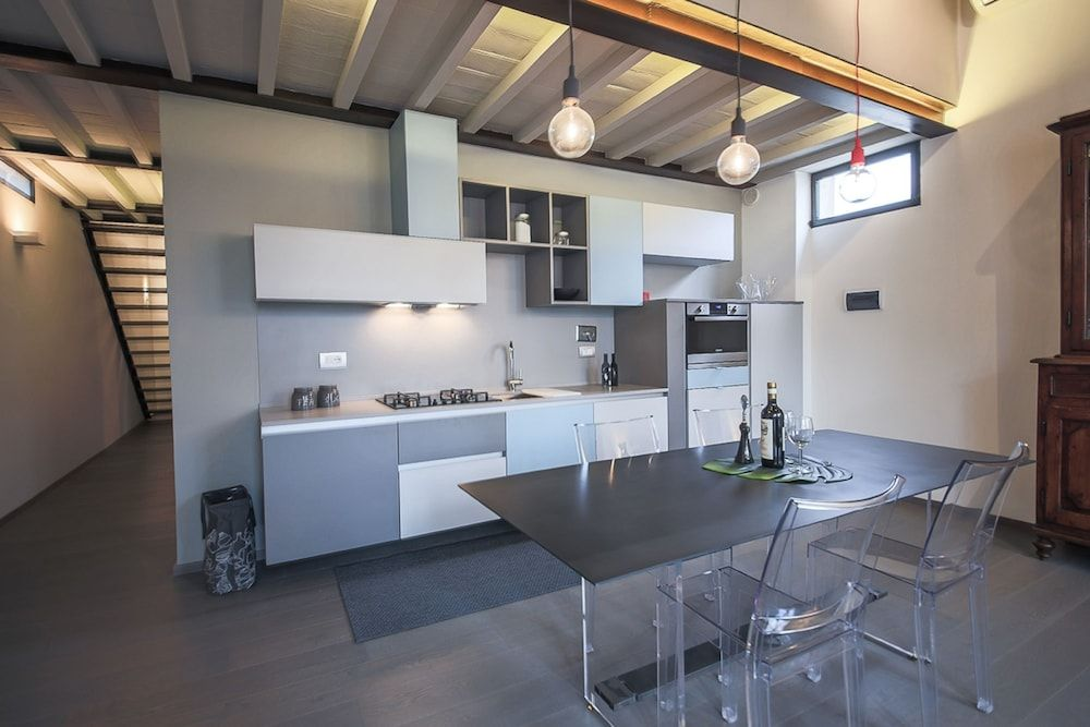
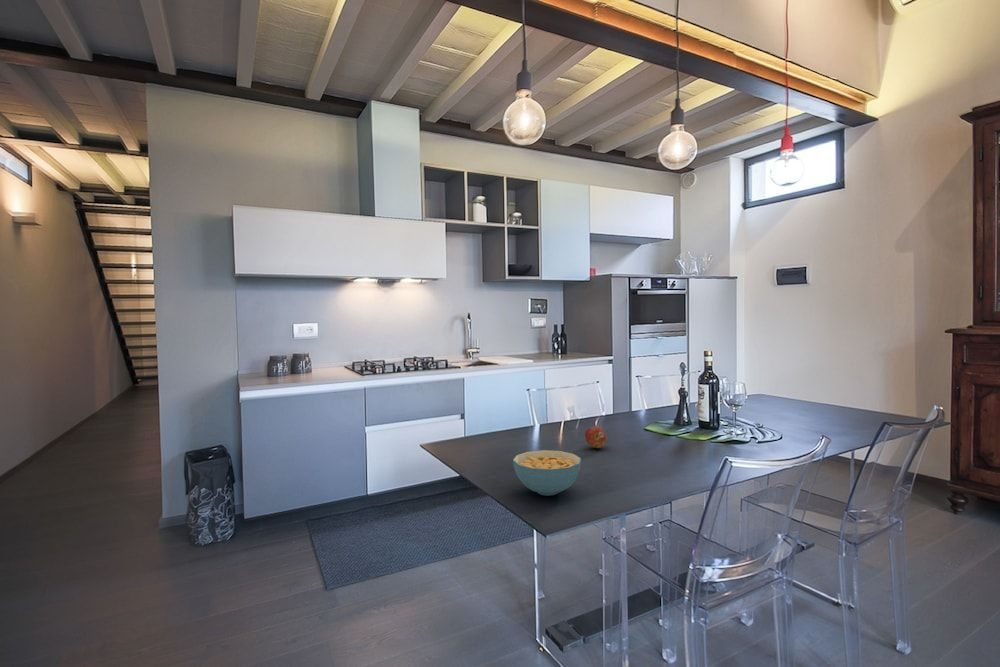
+ fruit (596, 437)
+ cereal bowl (547, 475)
